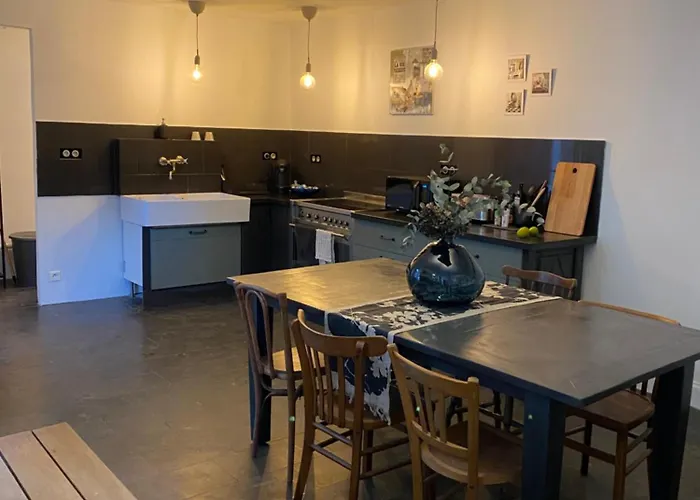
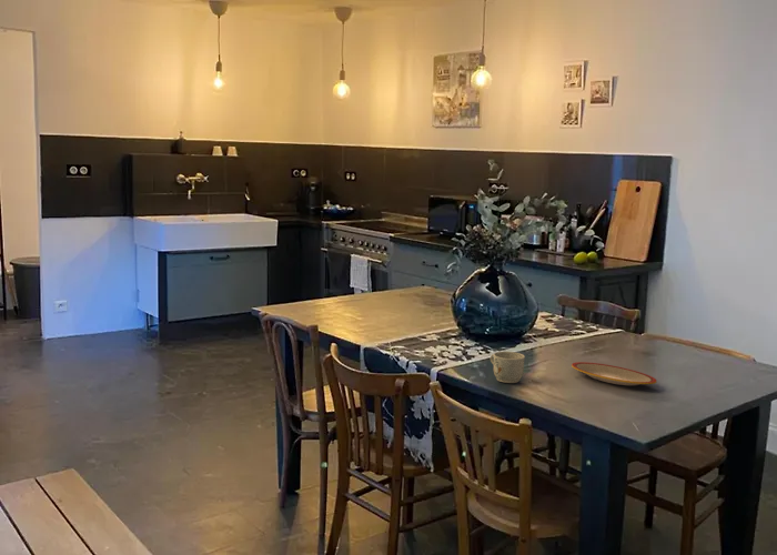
+ mug (505, 366)
+ plate (612, 375)
